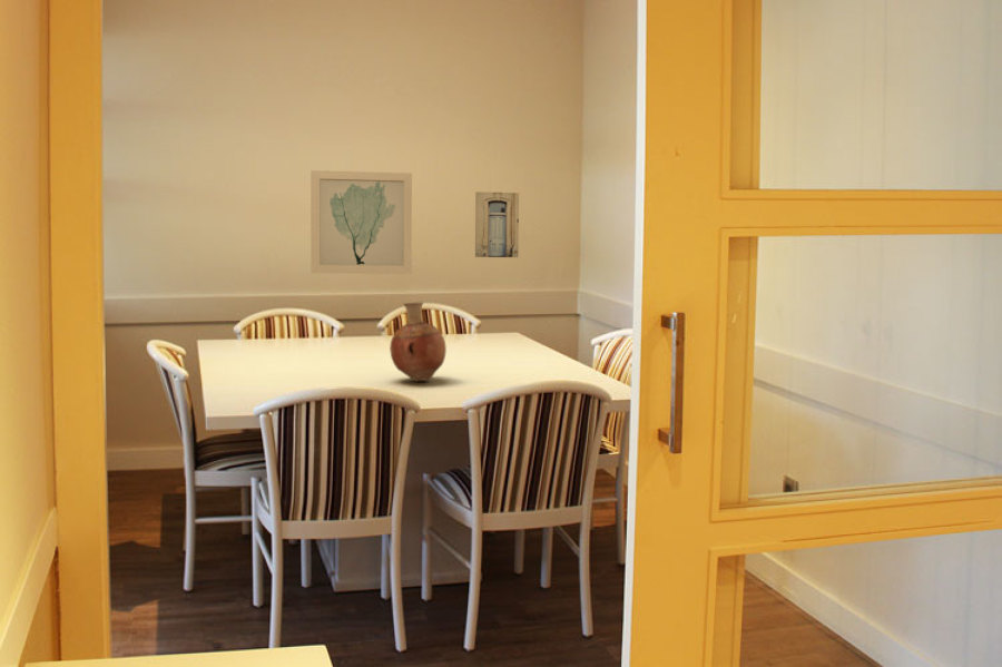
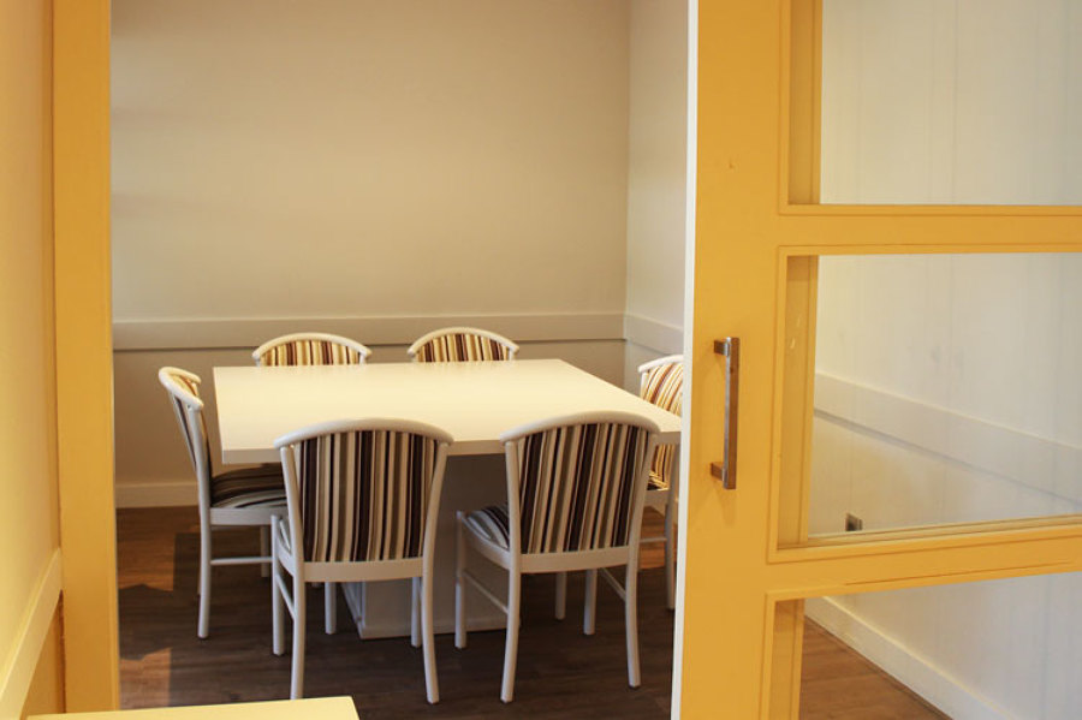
- wall art (361, 223)
- wall art (497, 225)
- vase (418, 341)
